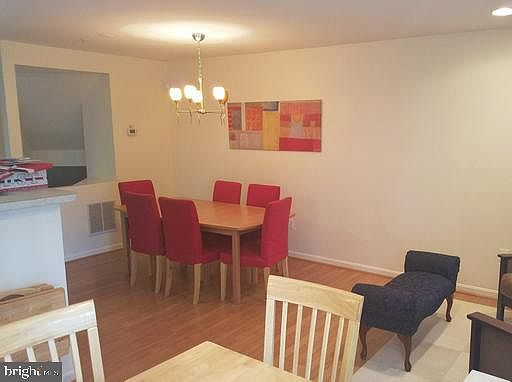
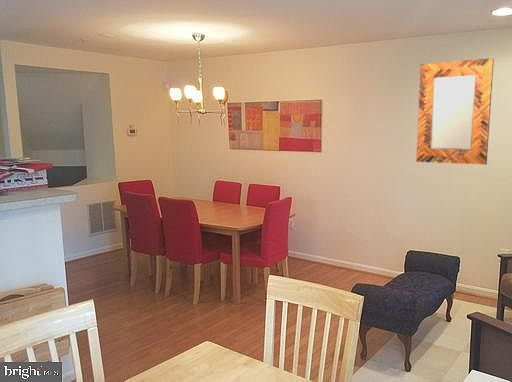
+ home mirror (452, 113)
